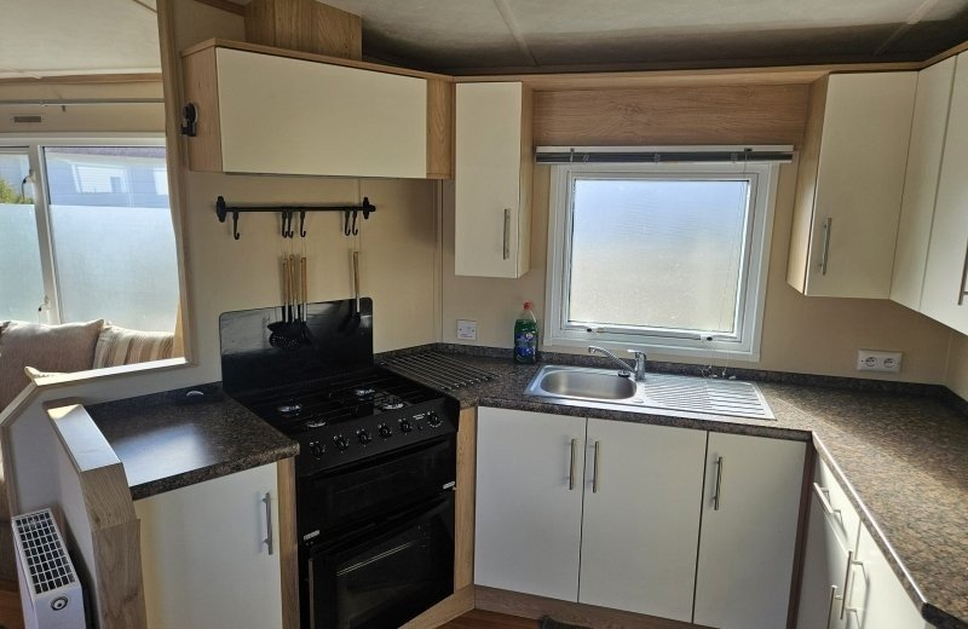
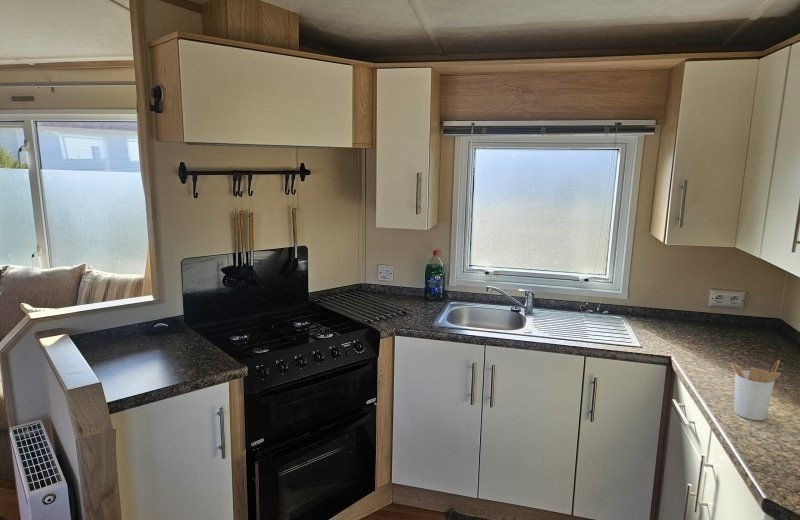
+ utensil holder (756, 389)
